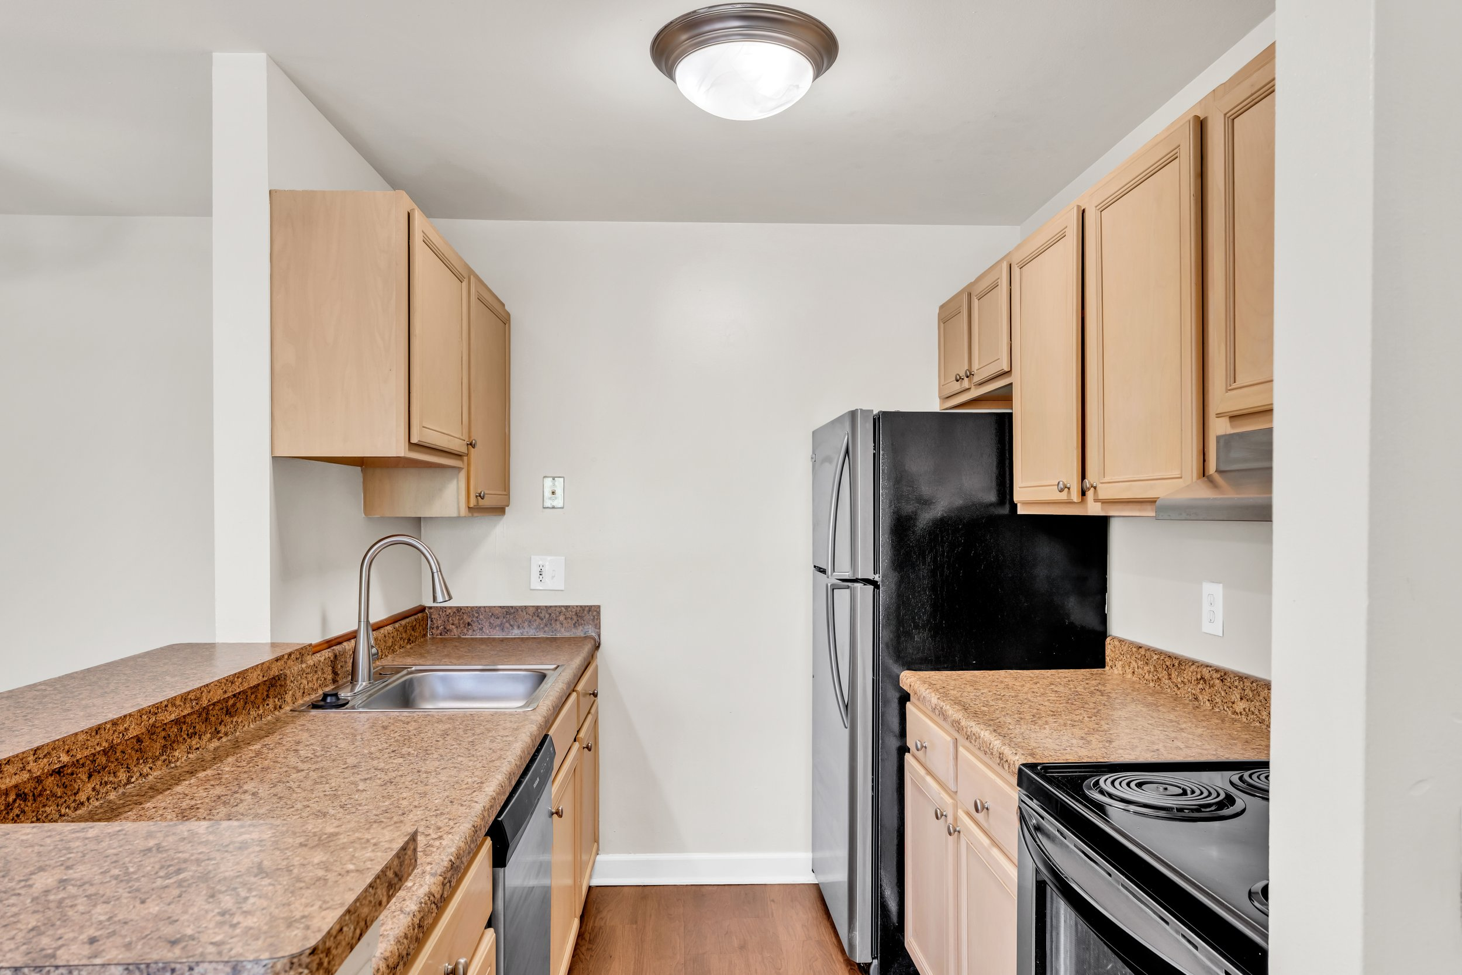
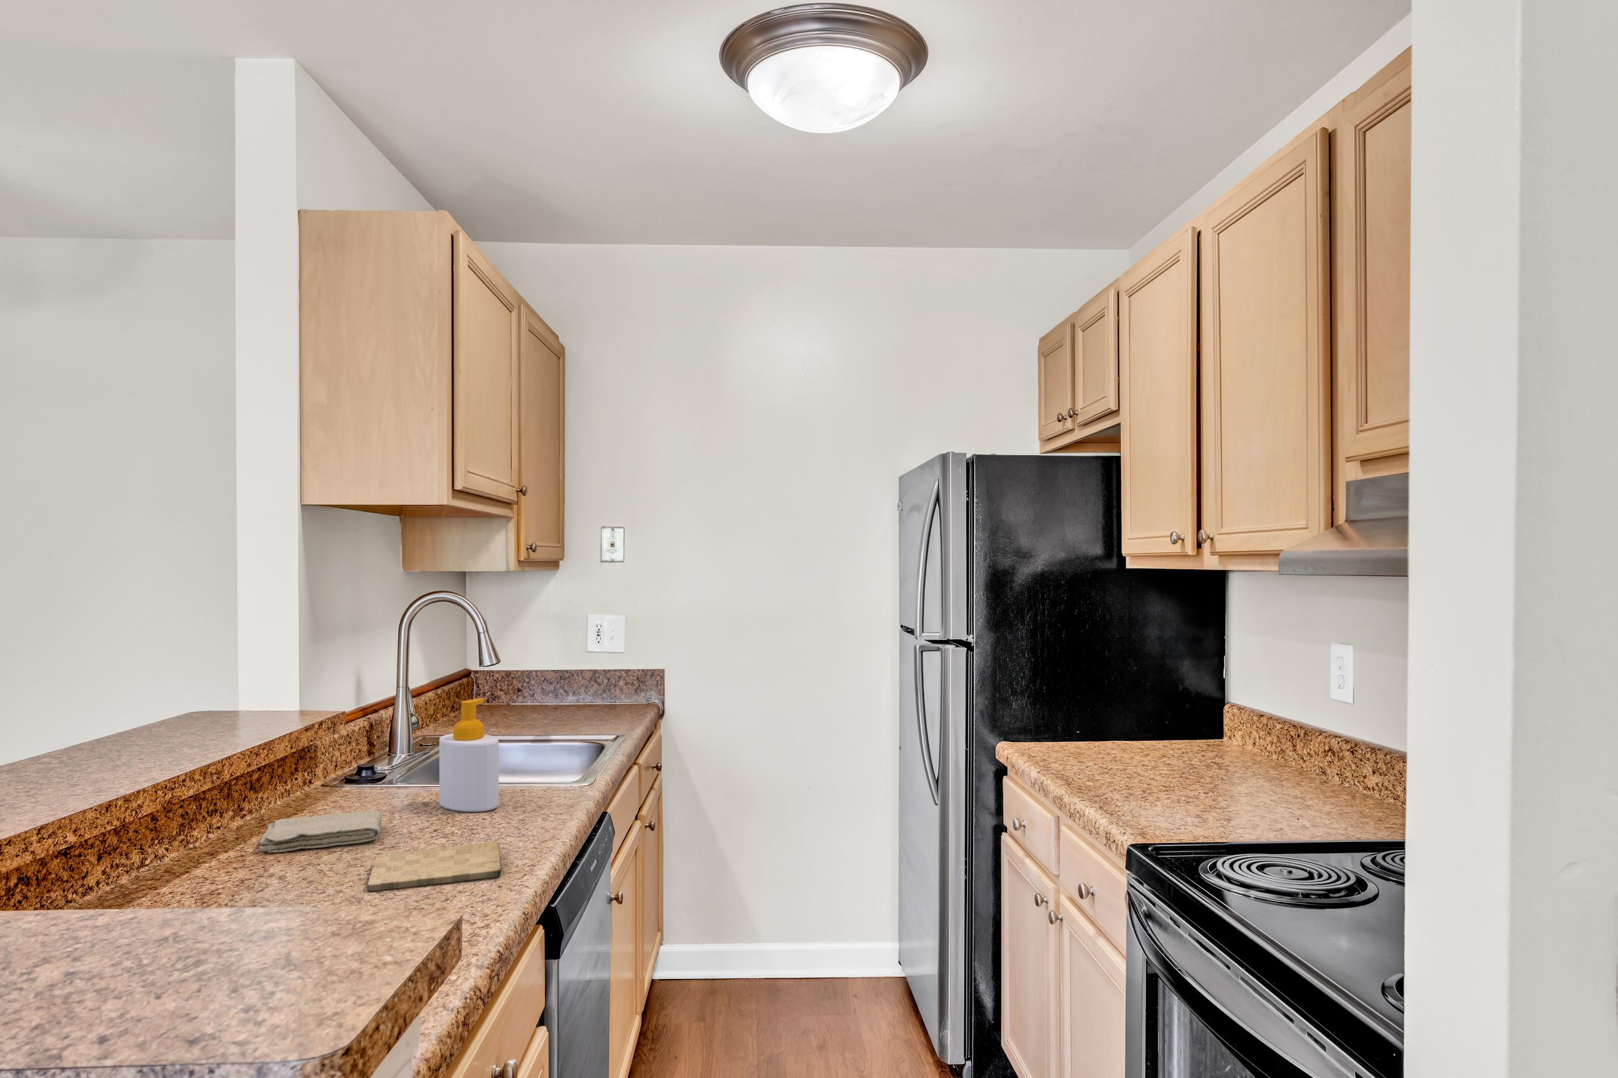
+ cutting board (437, 865)
+ washcloth (324, 829)
+ soap bottle (468, 753)
